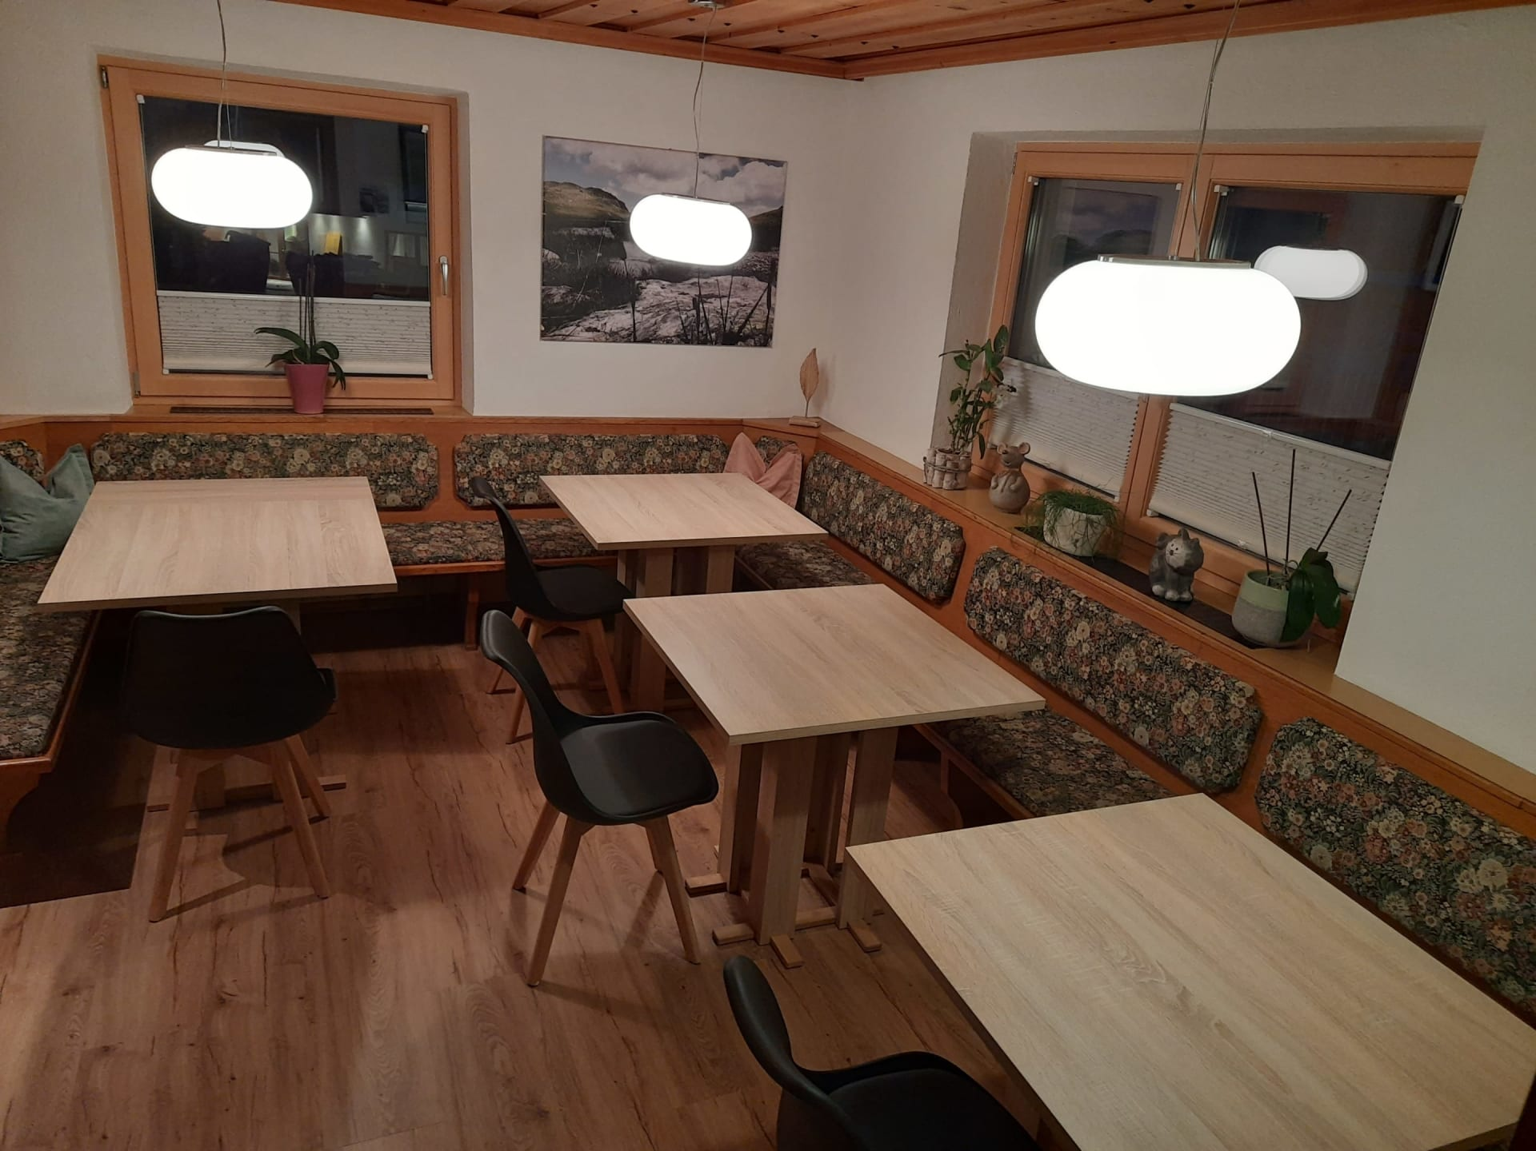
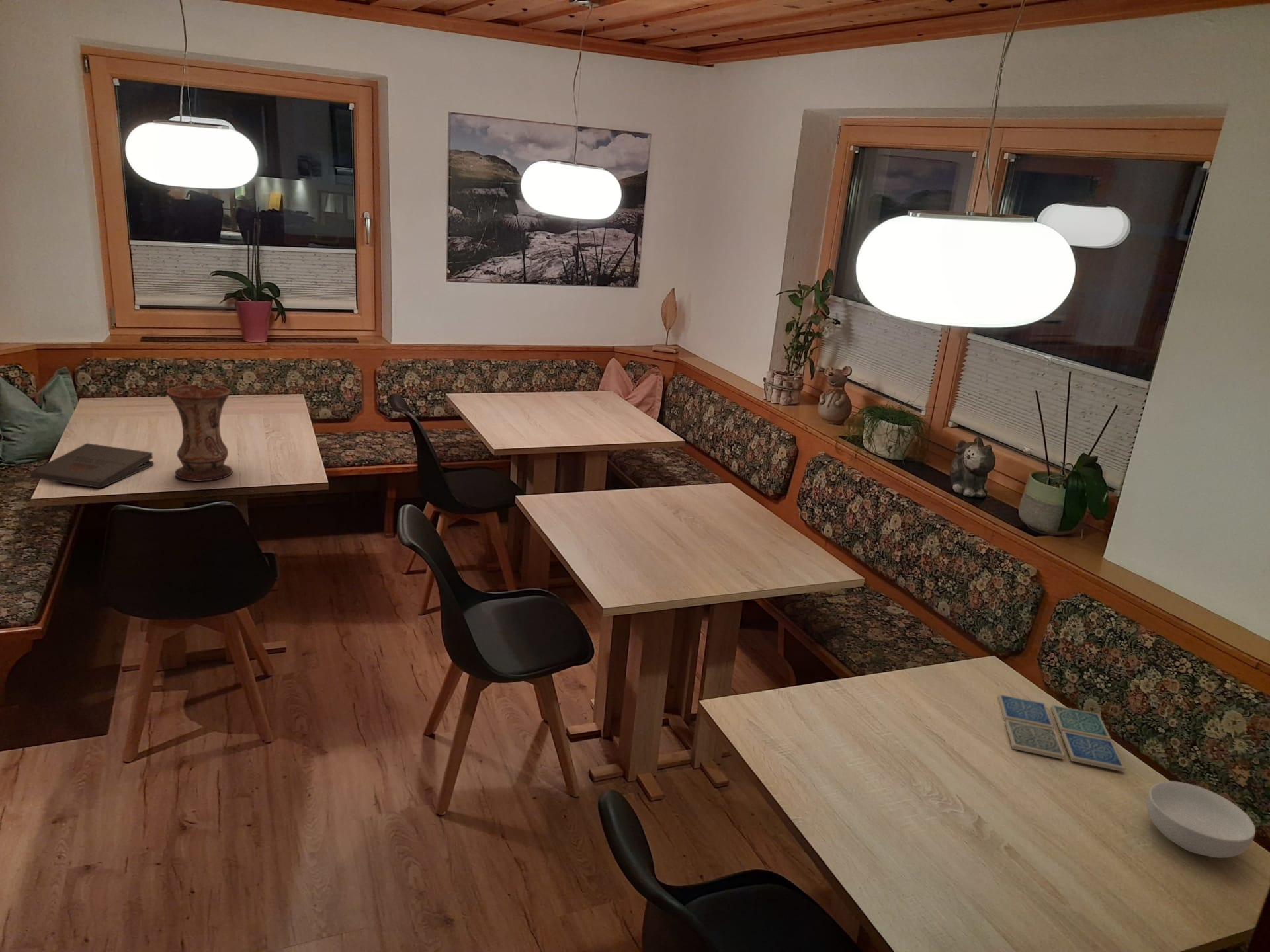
+ pizza box (94, 464)
+ cereal bowl (1196, 824)
+ vase (201, 432)
+ drink coaster (1059, 729)
